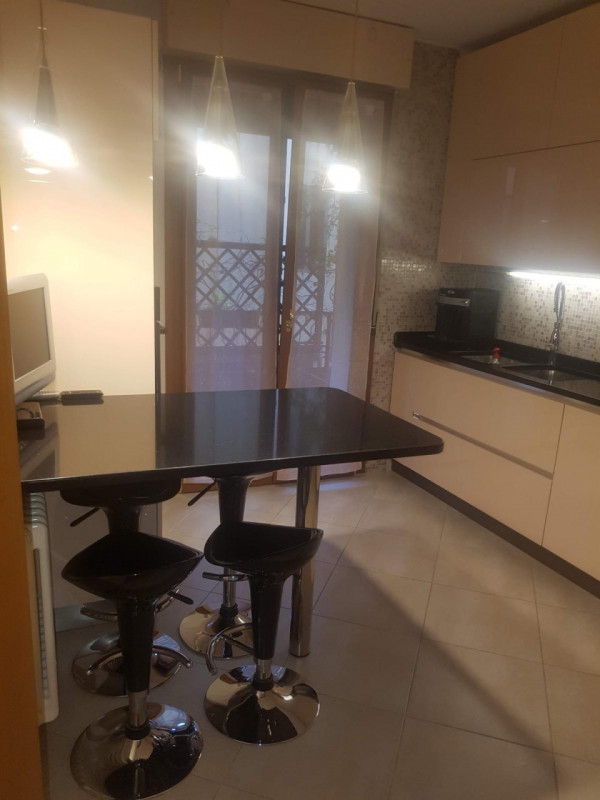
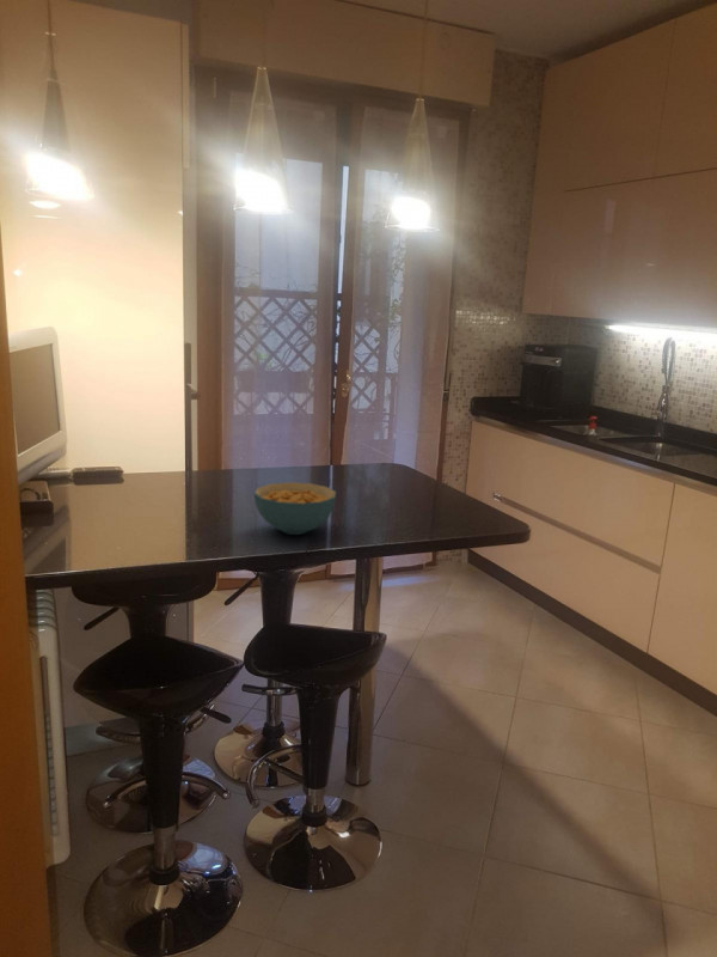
+ cereal bowl (294, 511)
